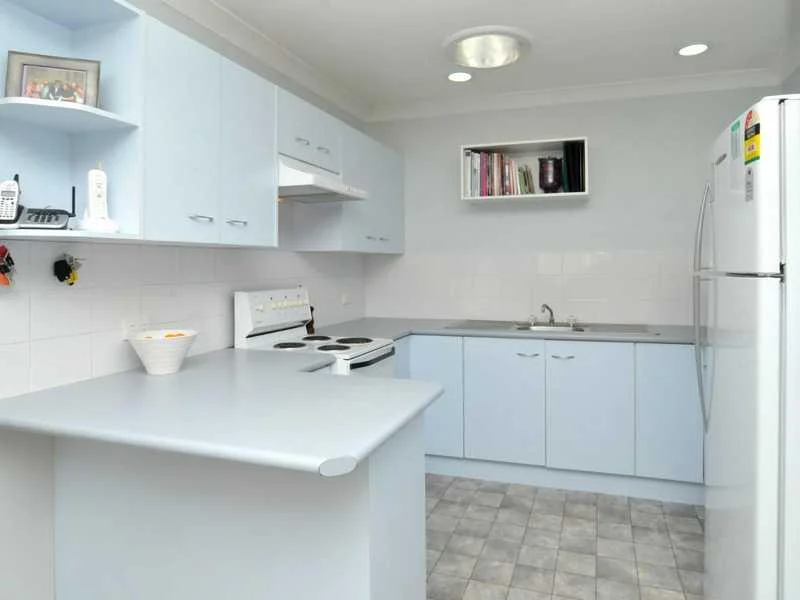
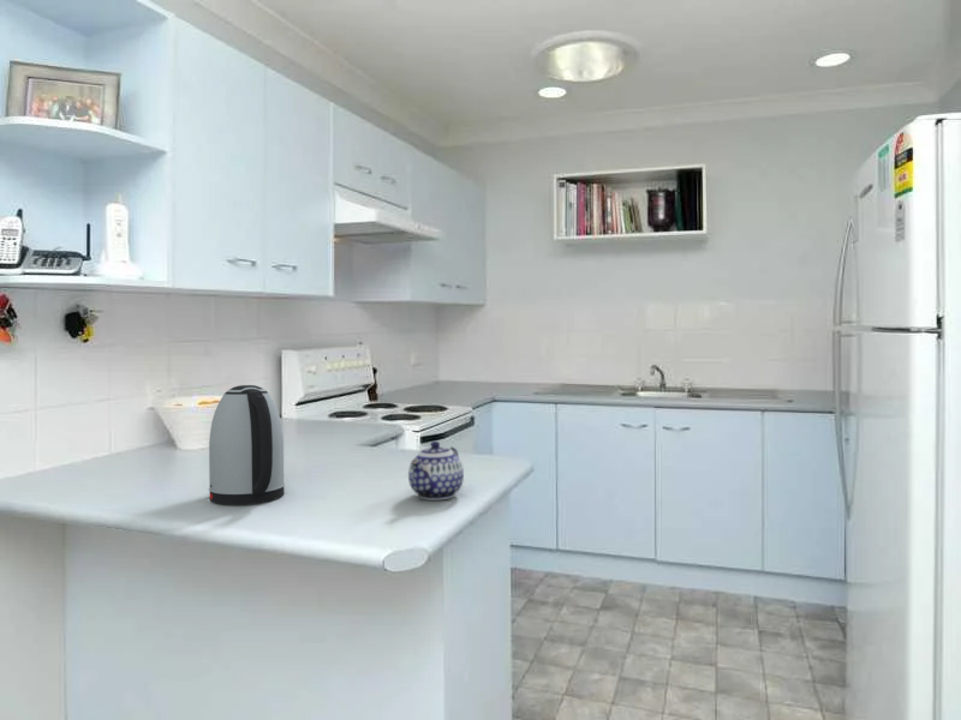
+ kettle (251, 442)
+ teapot (436, 468)
